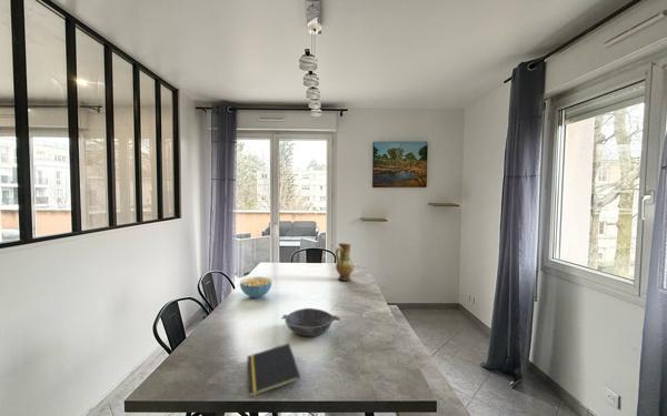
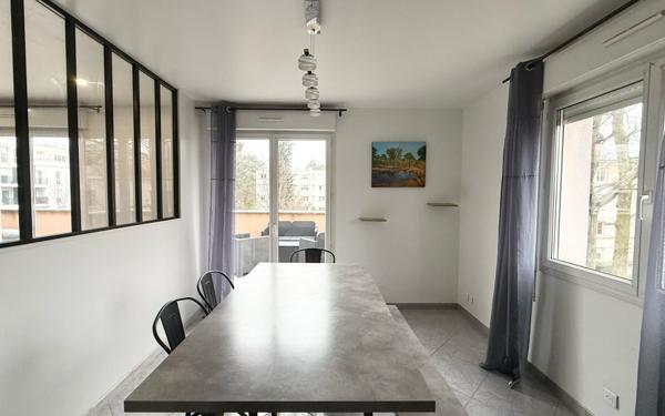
- notepad (271, 366)
- ceramic jug (344, 261)
- bowl (310, 322)
- cereal bowl (256, 288)
